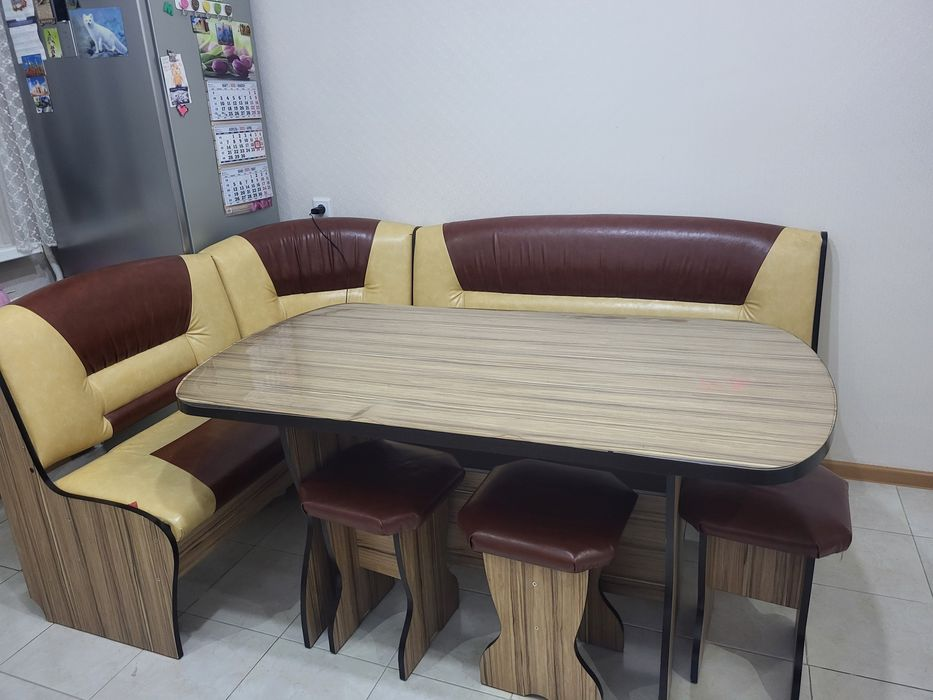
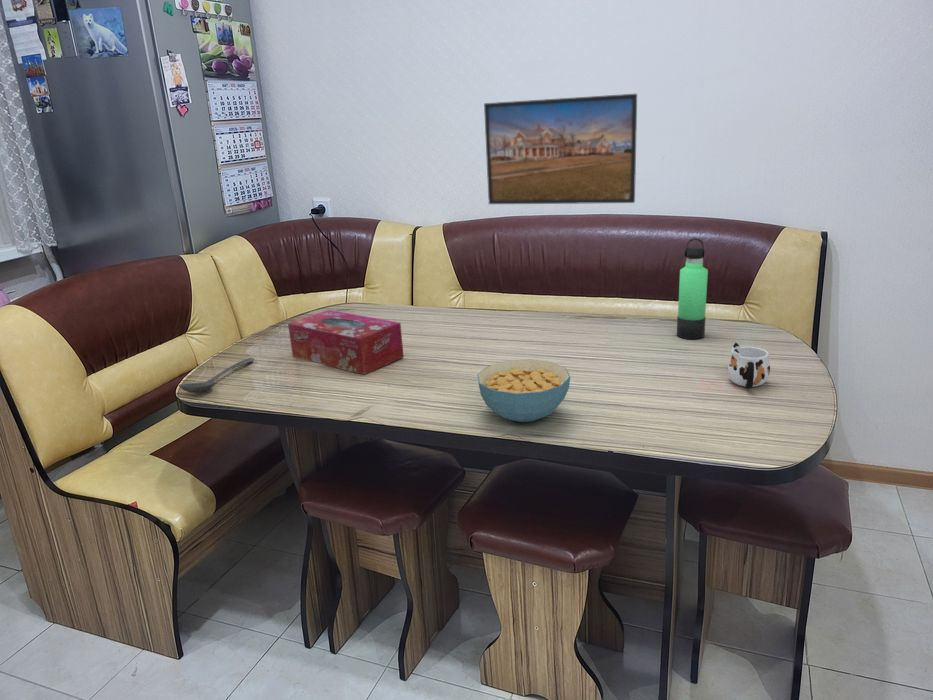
+ mug (749, 366)
+ stirrer (221, 372)
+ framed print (558, 152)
+ cereal bowl (523, 396)
+ thermos bottle (692, 287)
+ tissue box (345, 340)
